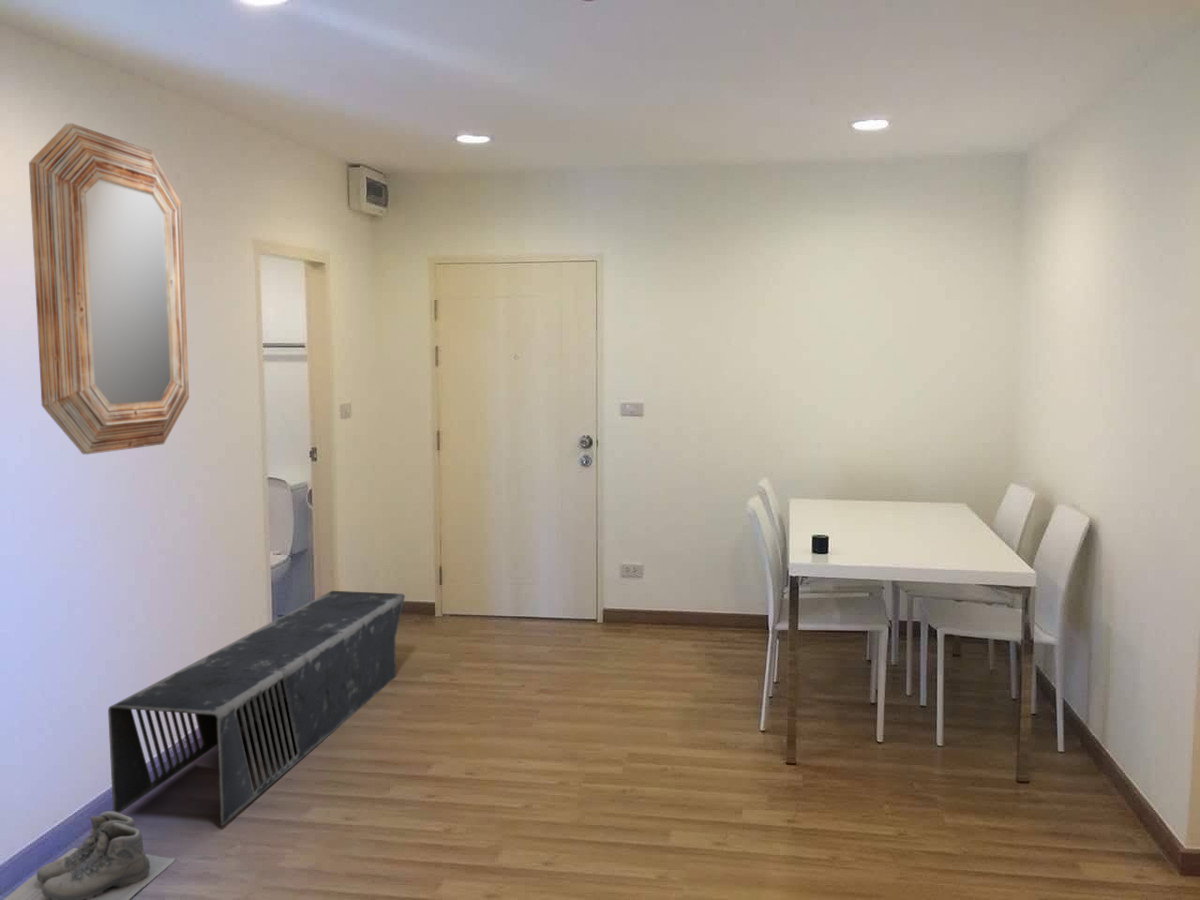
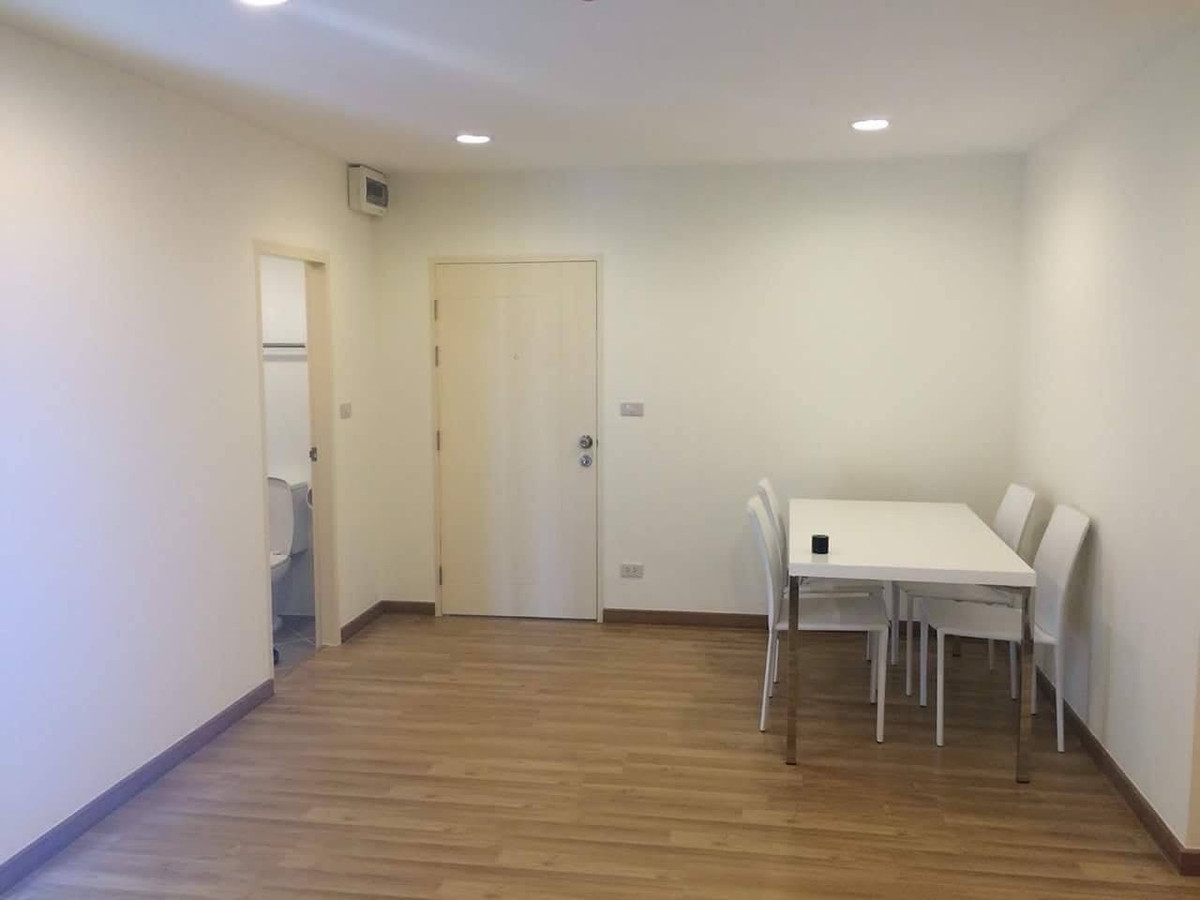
- bench (287, 683)
- boots (90, 850)
- home mirror (124, 295)
